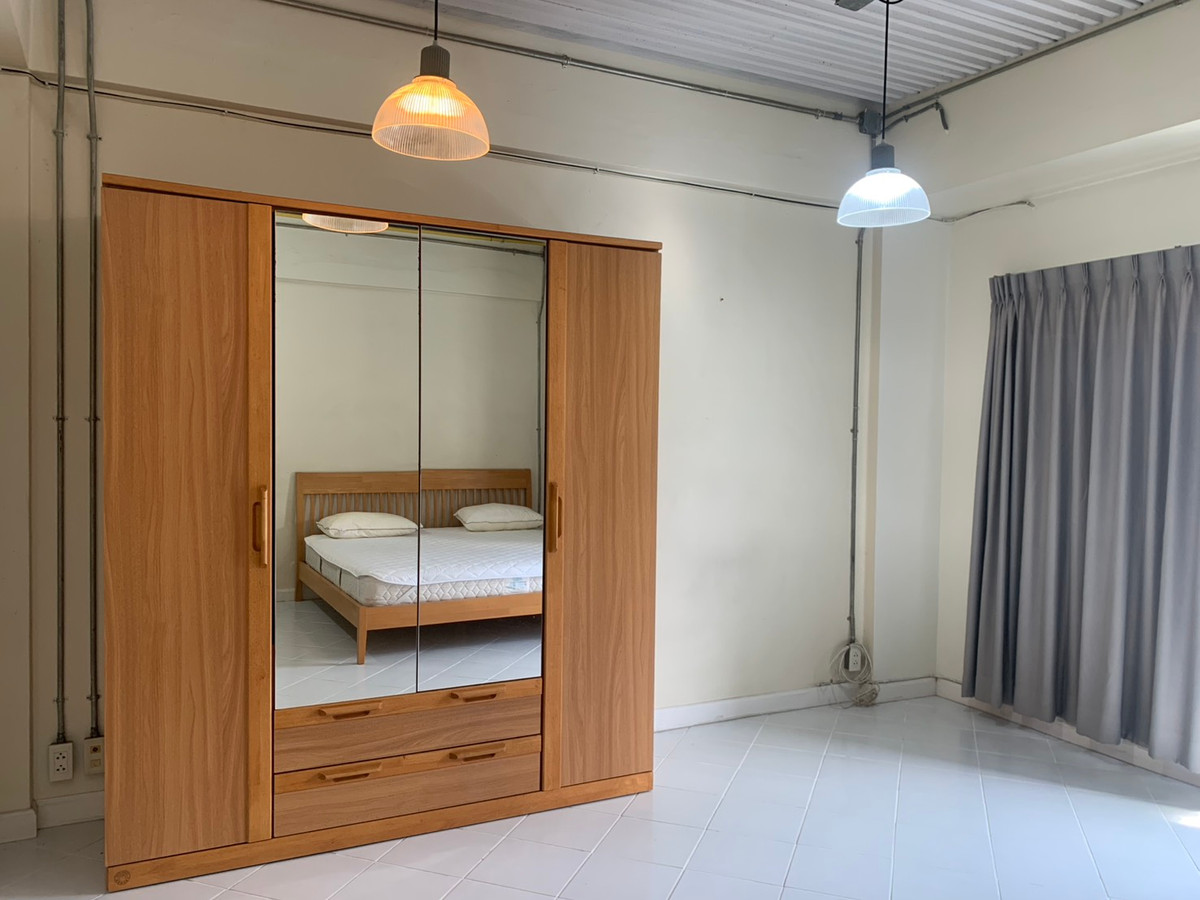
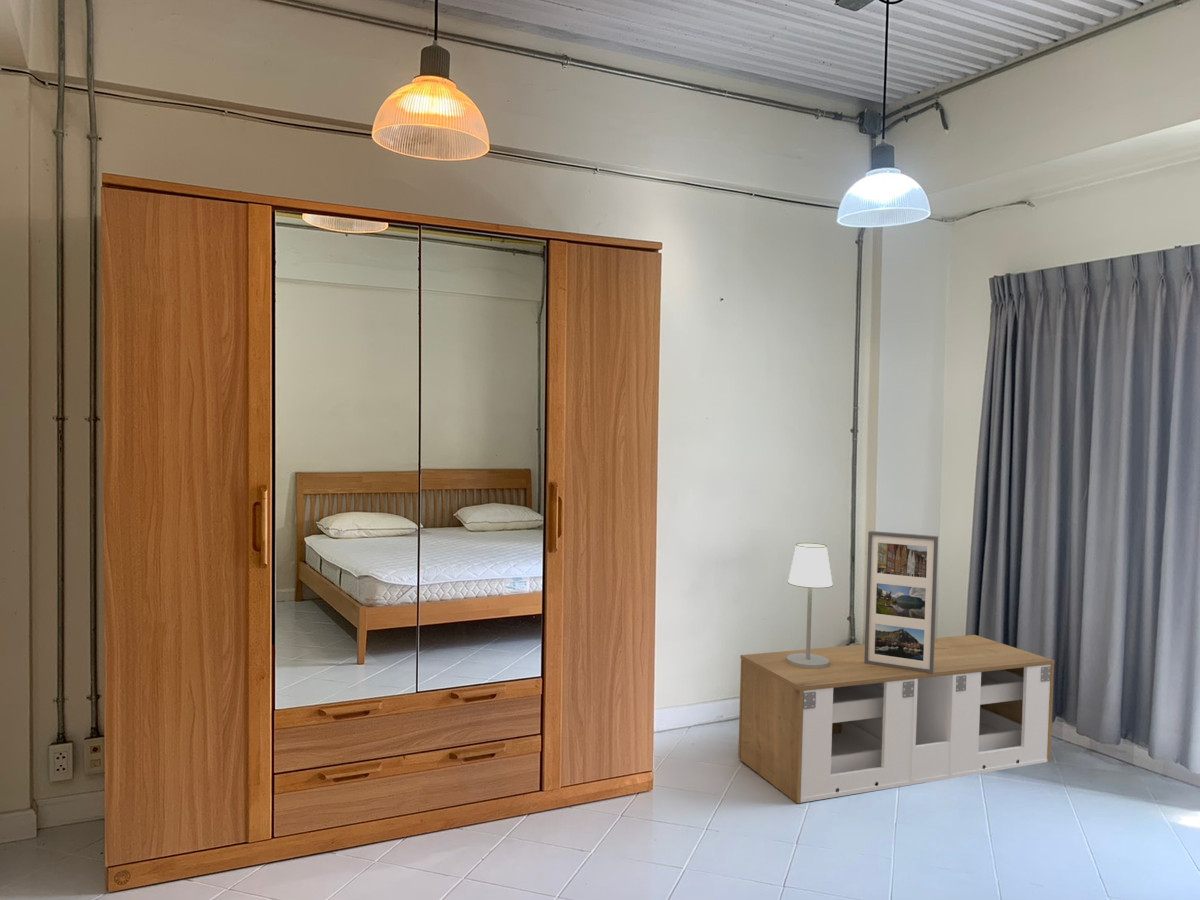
+ photo frame (900, 600)
+ dresser (896, 709)
+ table lamp (809, 603)
